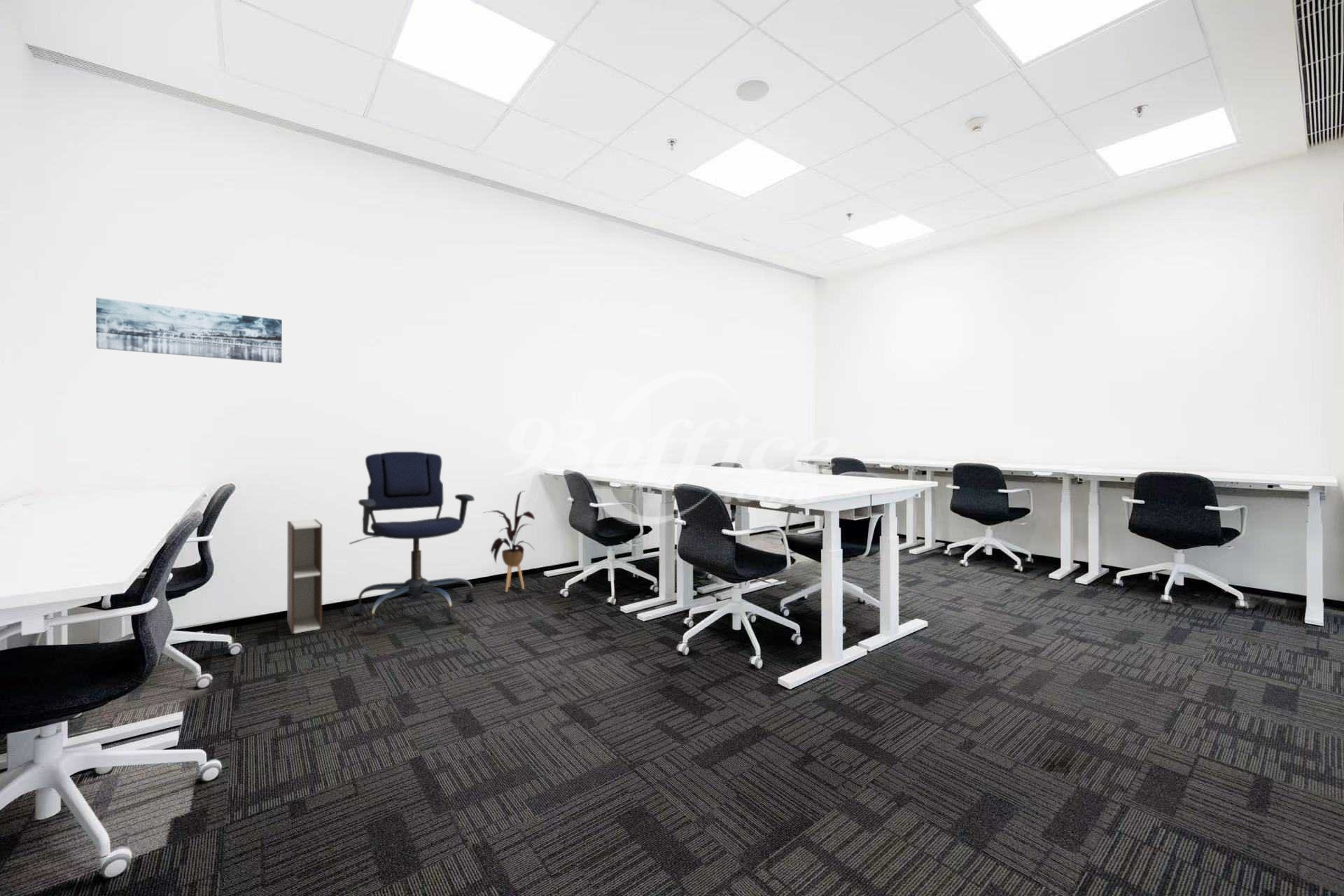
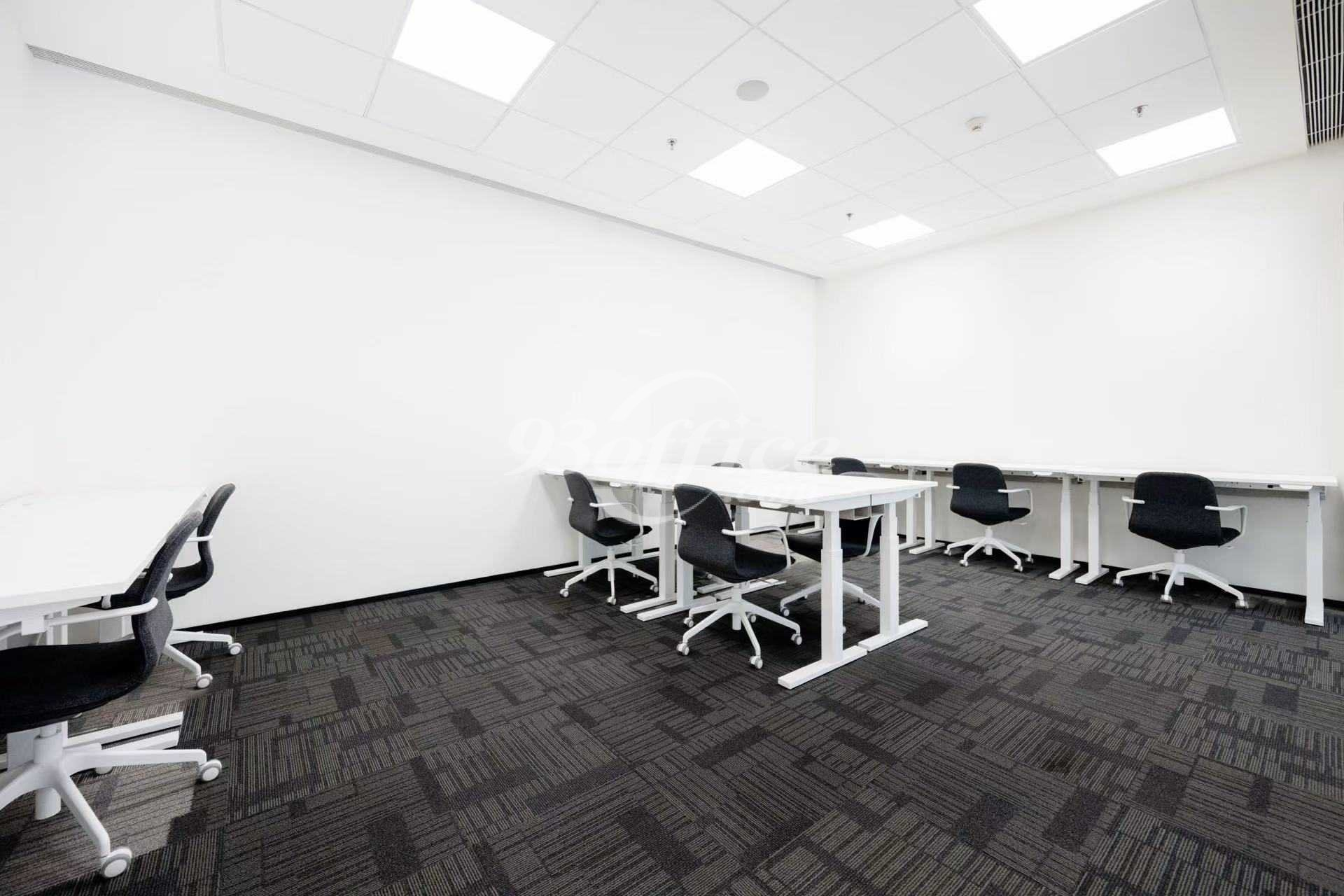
- wall art (196, 332)
- shelf (304, 573)
- house plant (510, 540)
- office chair (416, 532)
